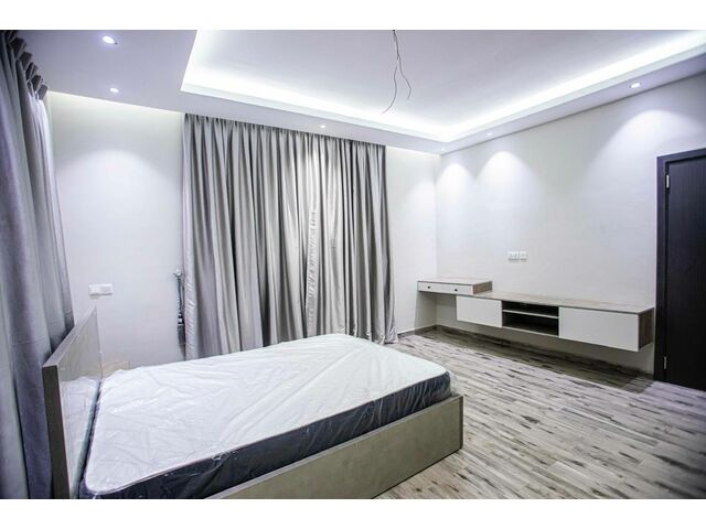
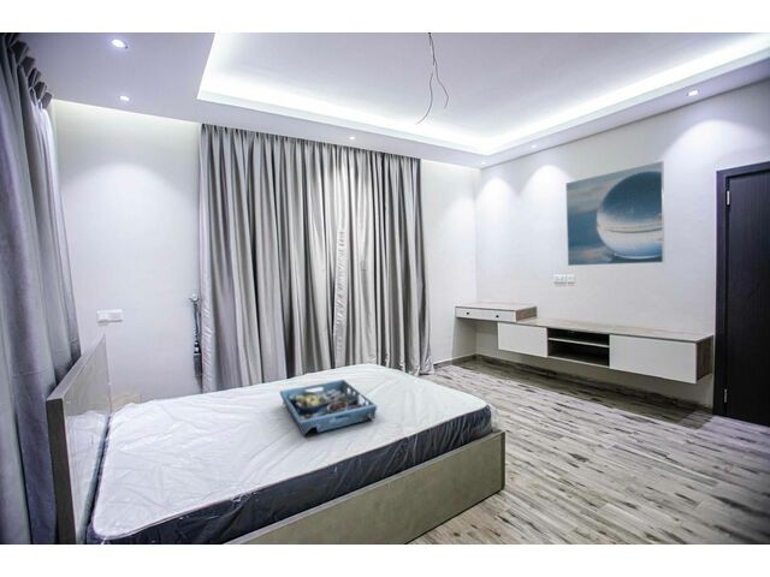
+ serving tray (325, 403)
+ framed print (610, 219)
